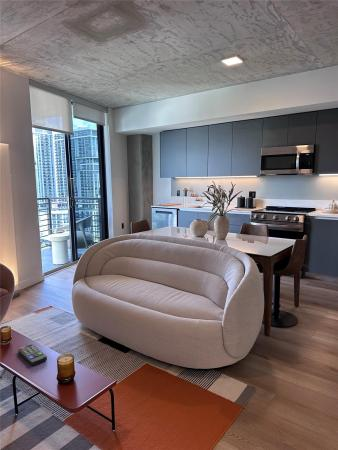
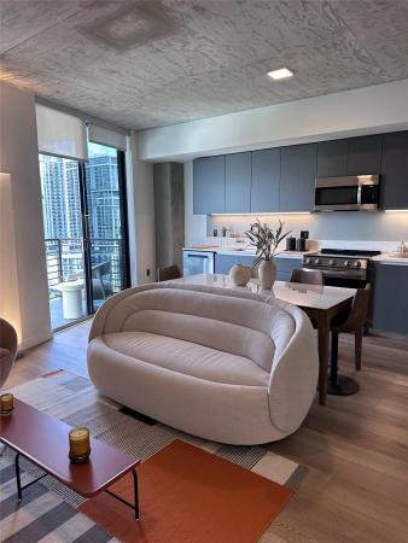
- remote control (32, 353)
